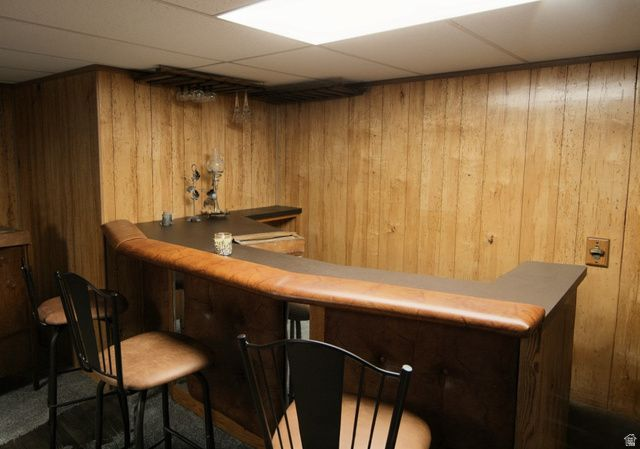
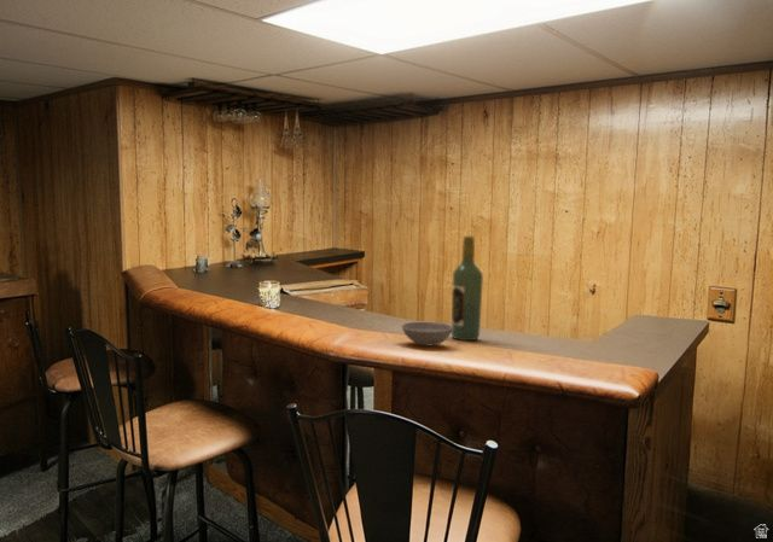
+ bowl (426, 334)
+ wine bottle (466, 287)
